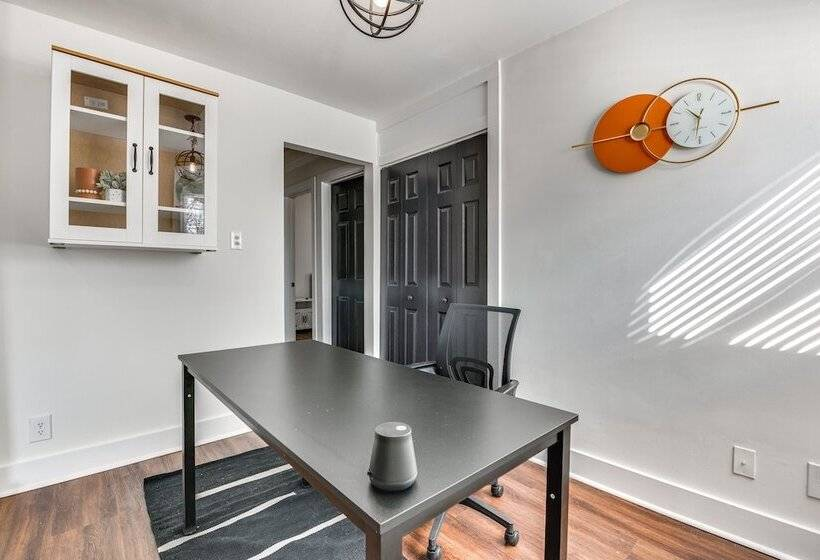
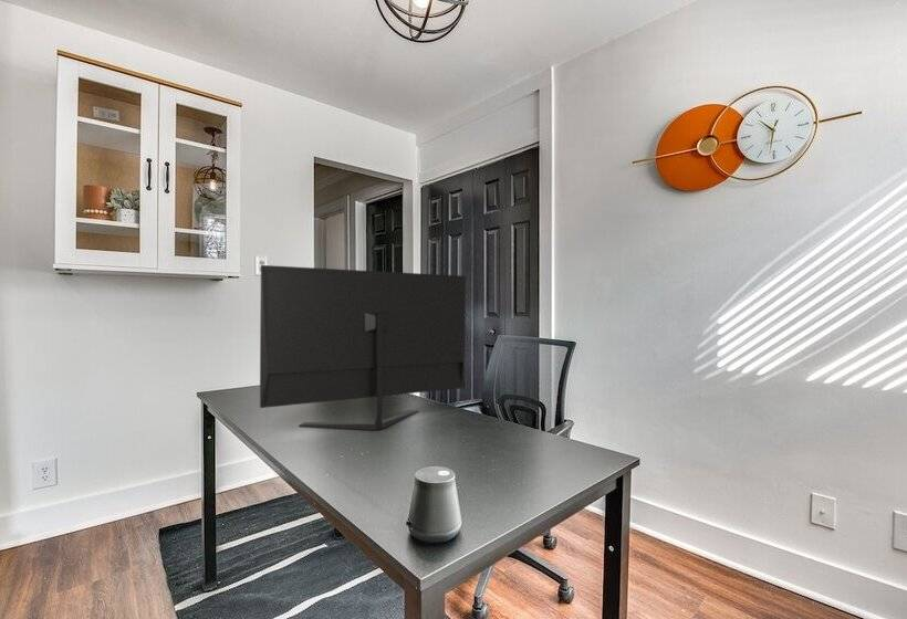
+ monitor (374, 347)
